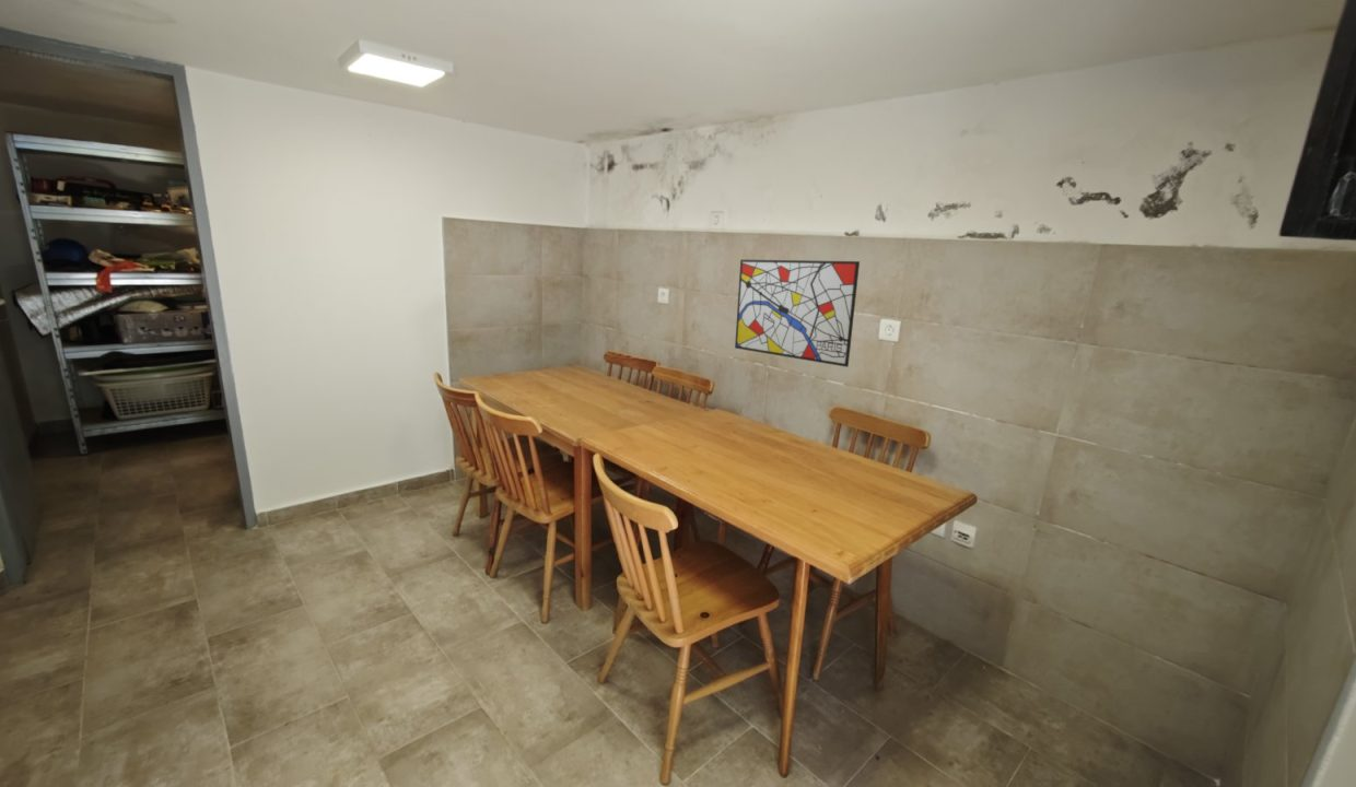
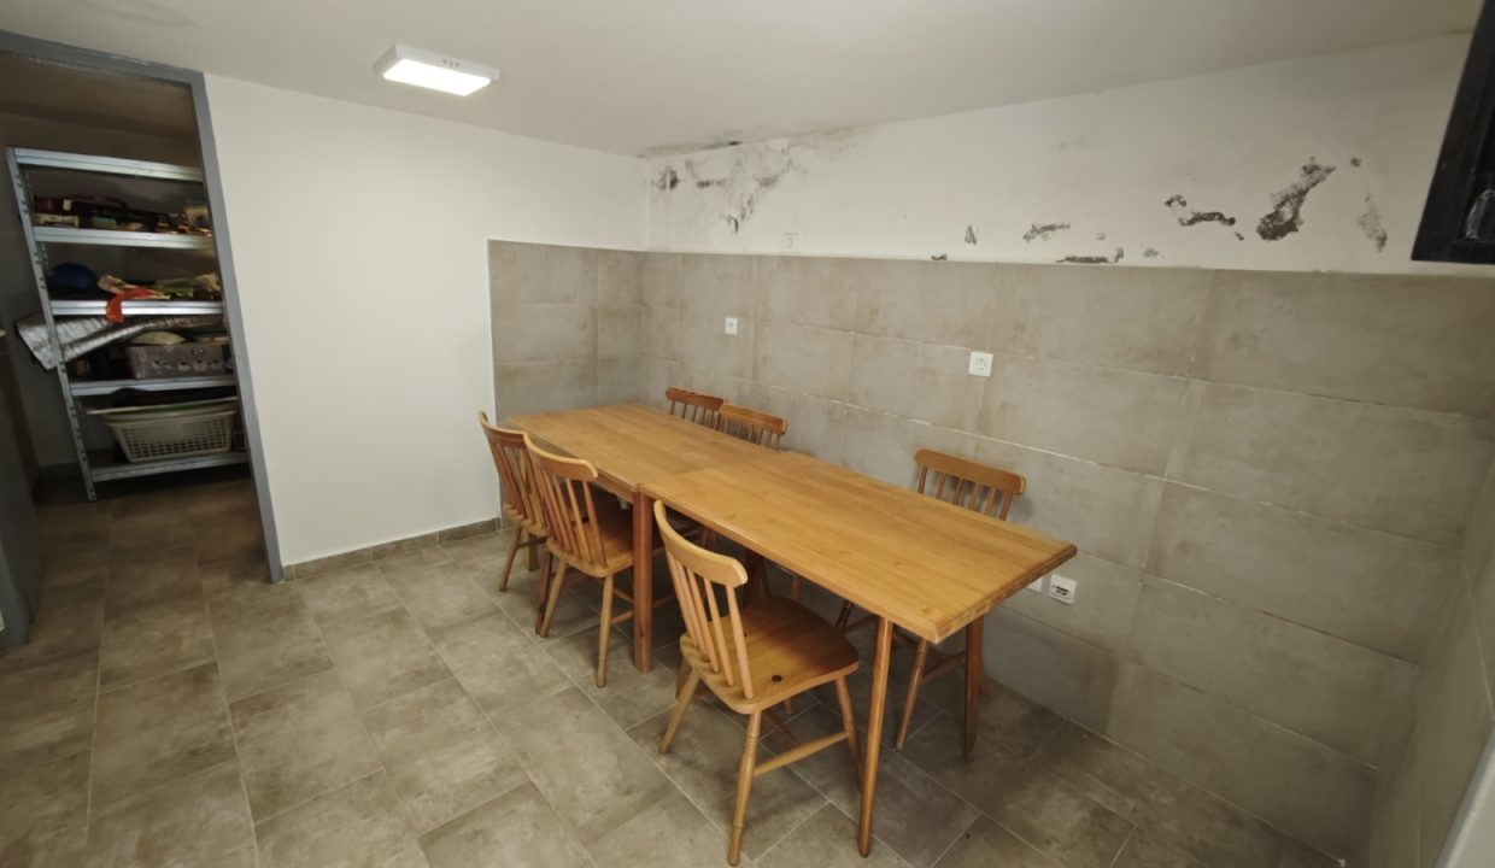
- wall art (791, 309)
